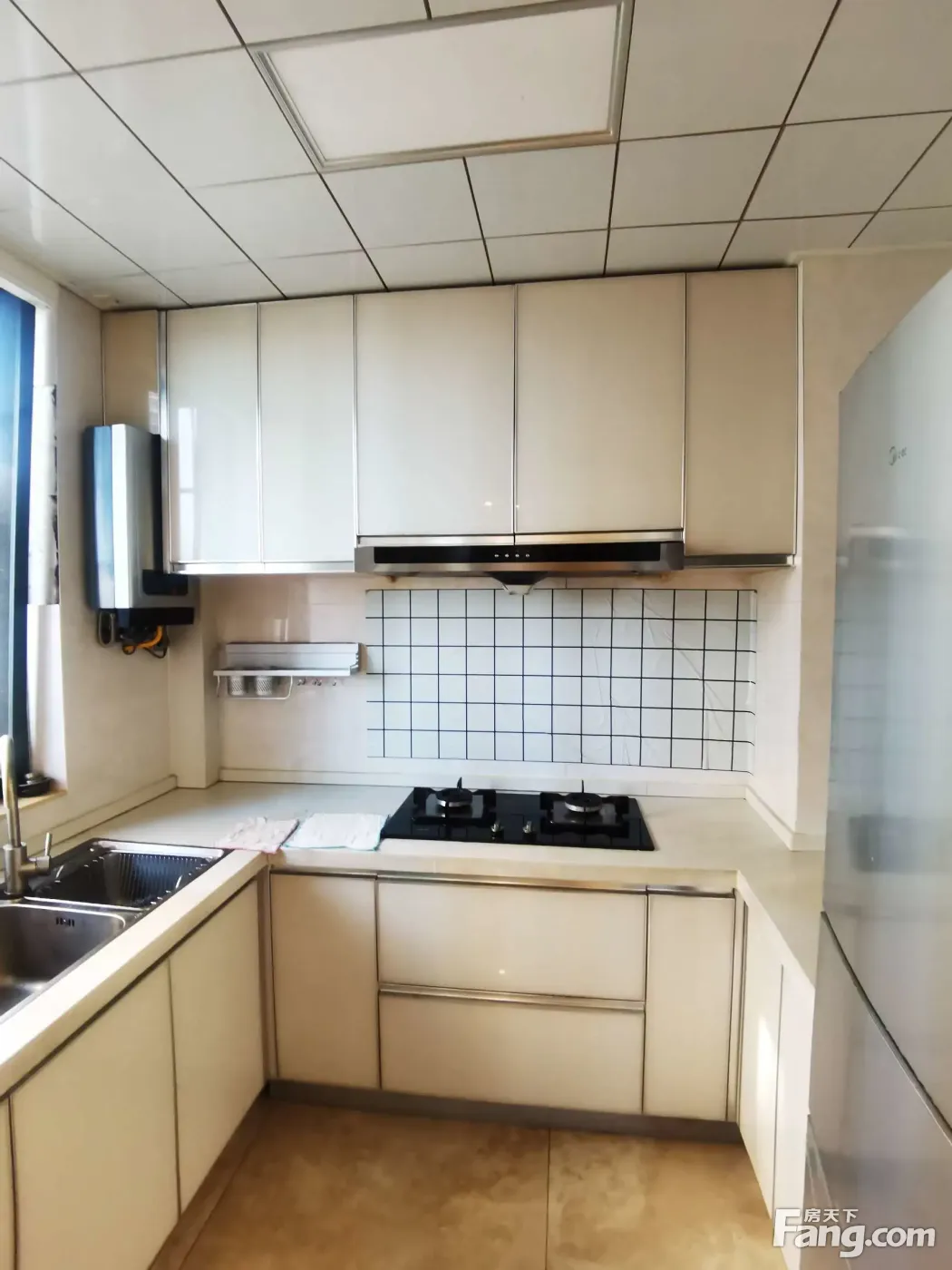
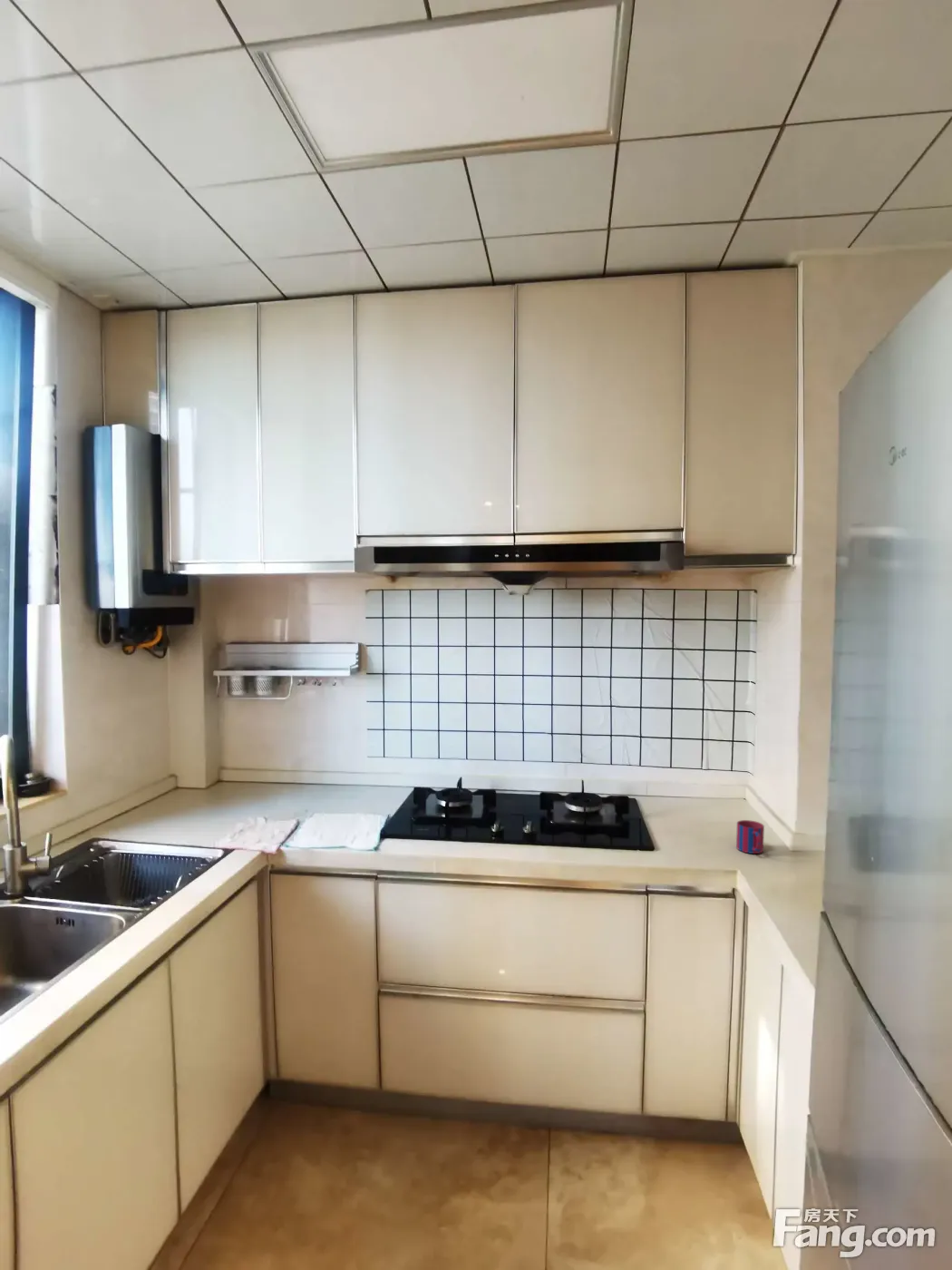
+ mug (751, 838)
